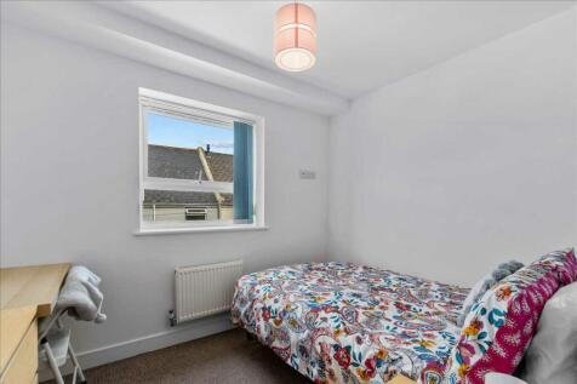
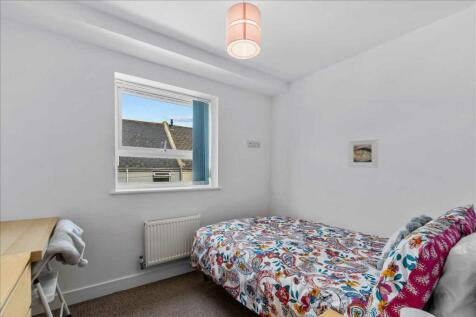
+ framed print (362, 153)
